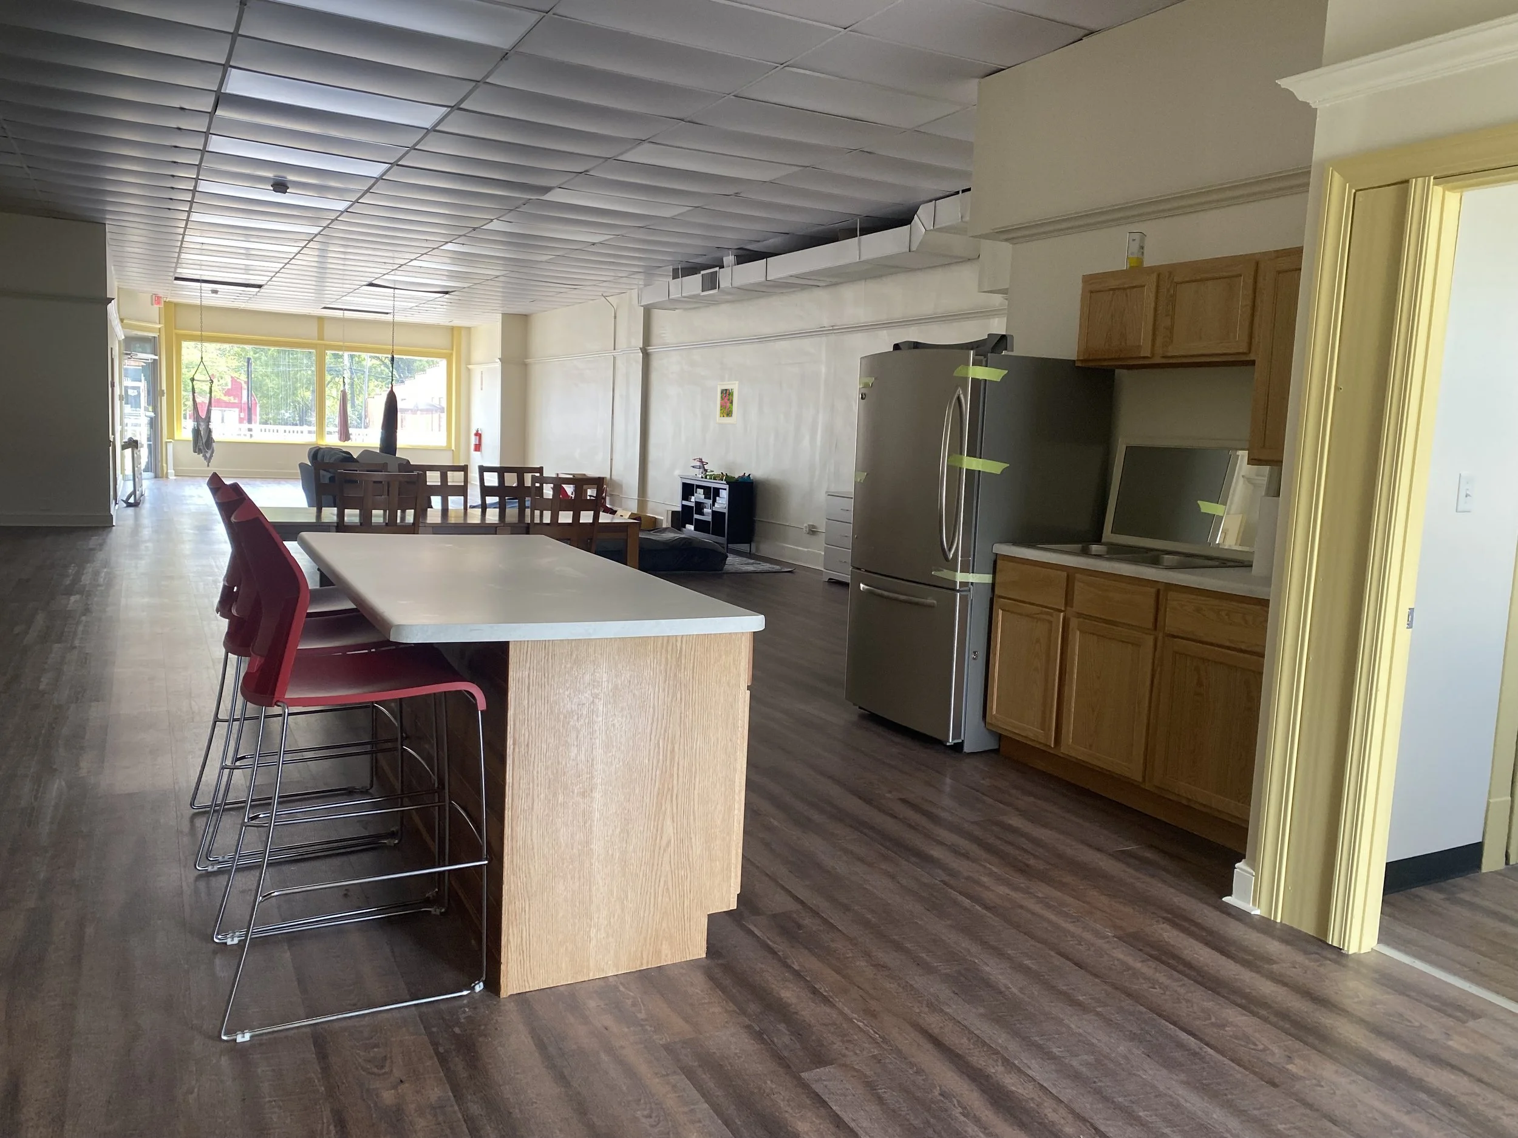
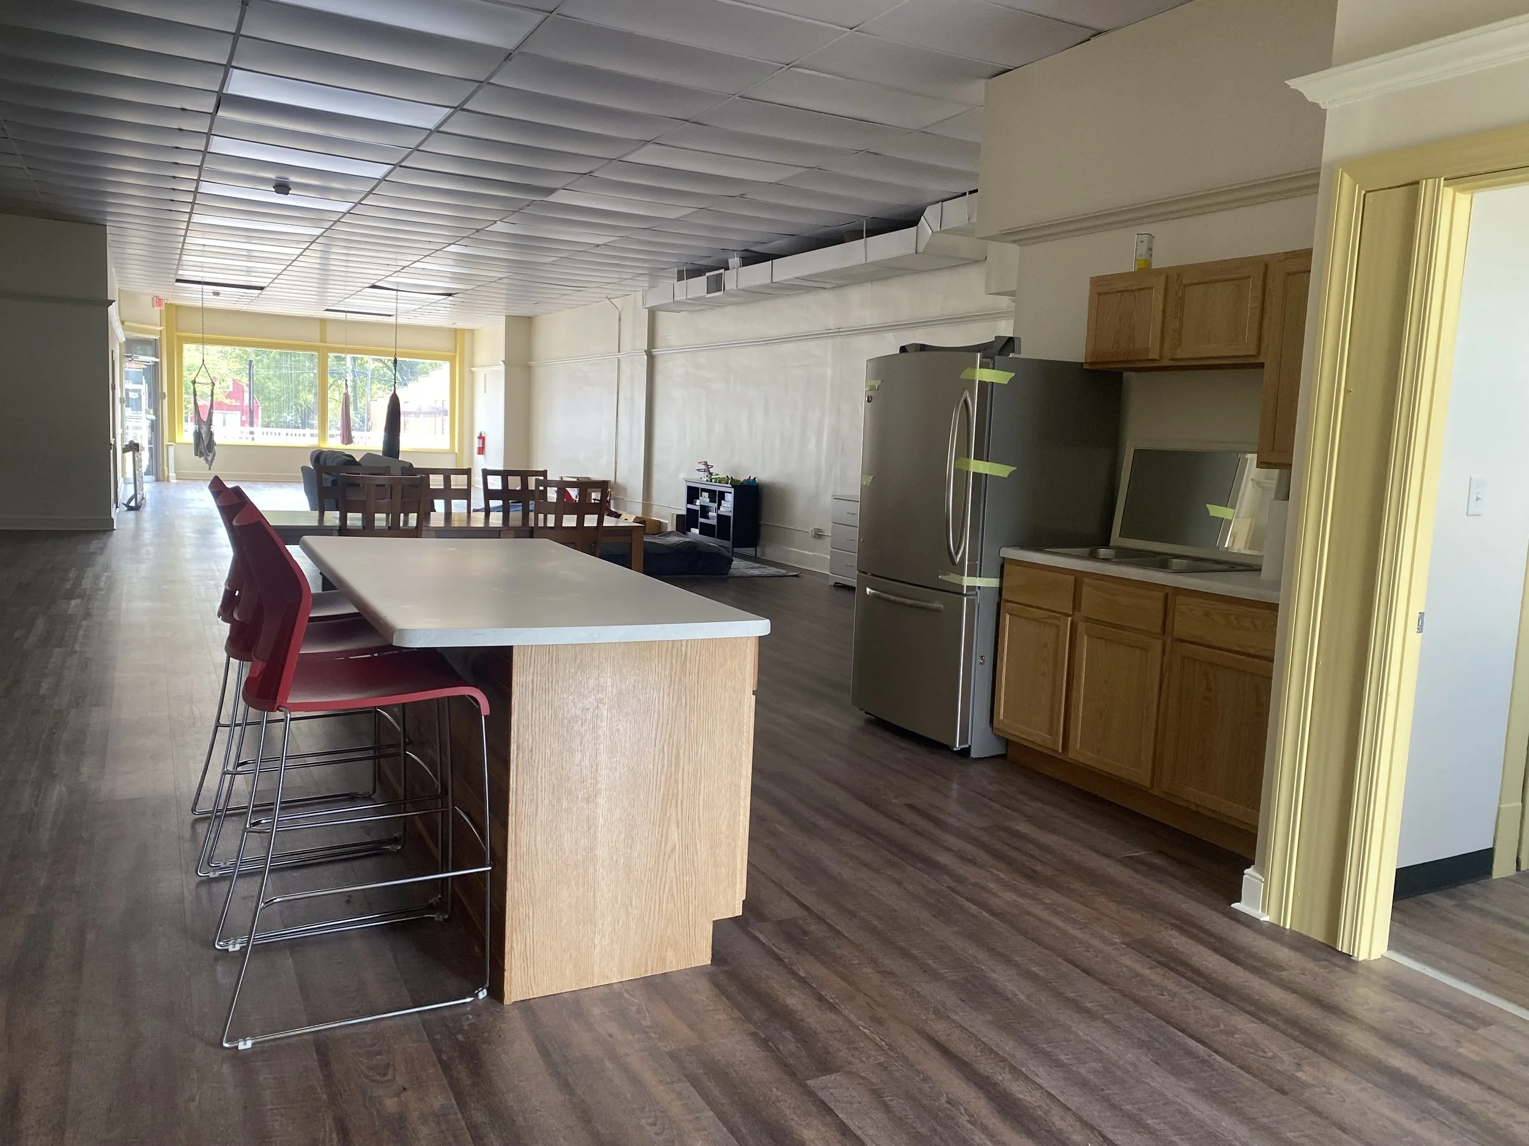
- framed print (727, 403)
